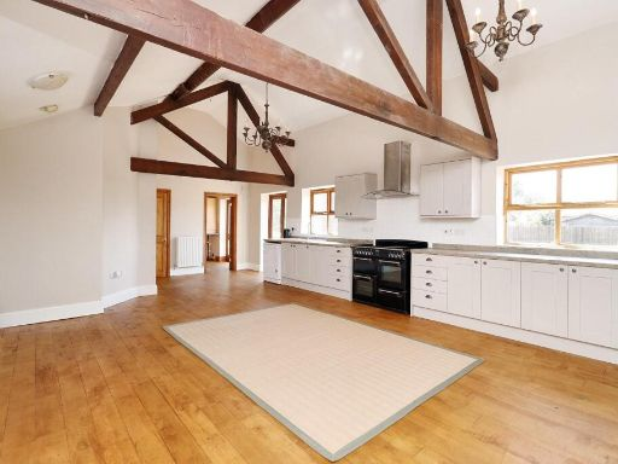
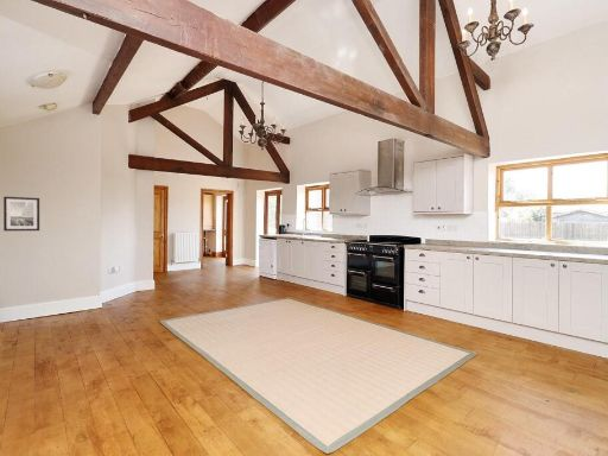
+ wall art (21, 214)
